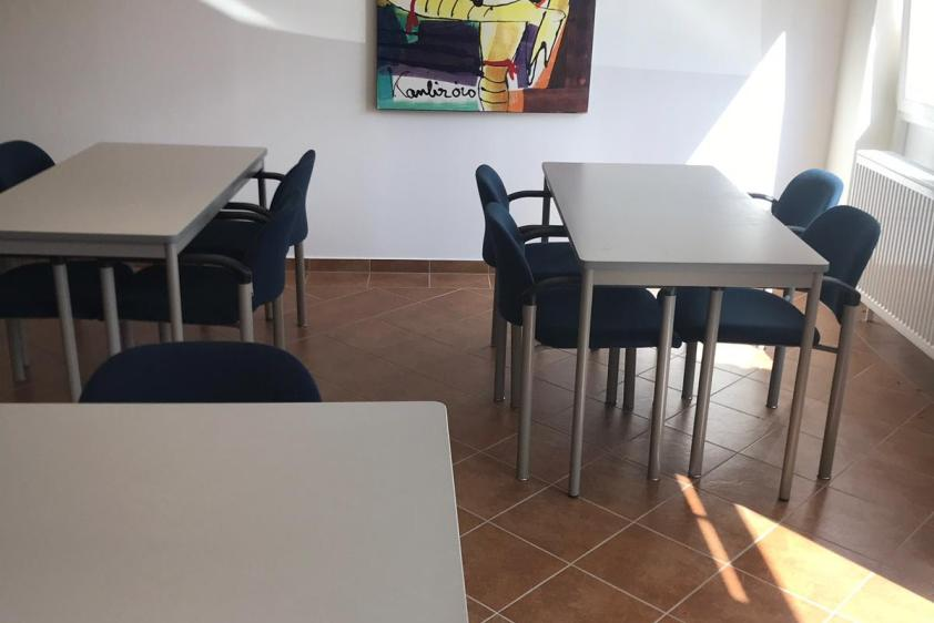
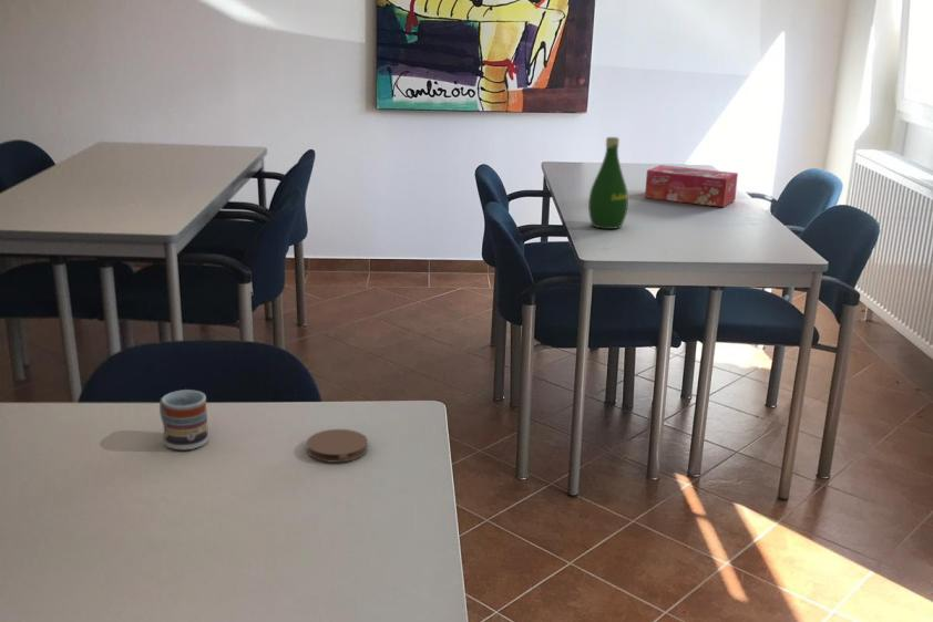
+ tissue box (690, 185)
+ cup (180, 417)
+ bottle (609, 182)
+ coaster (337, 445)
